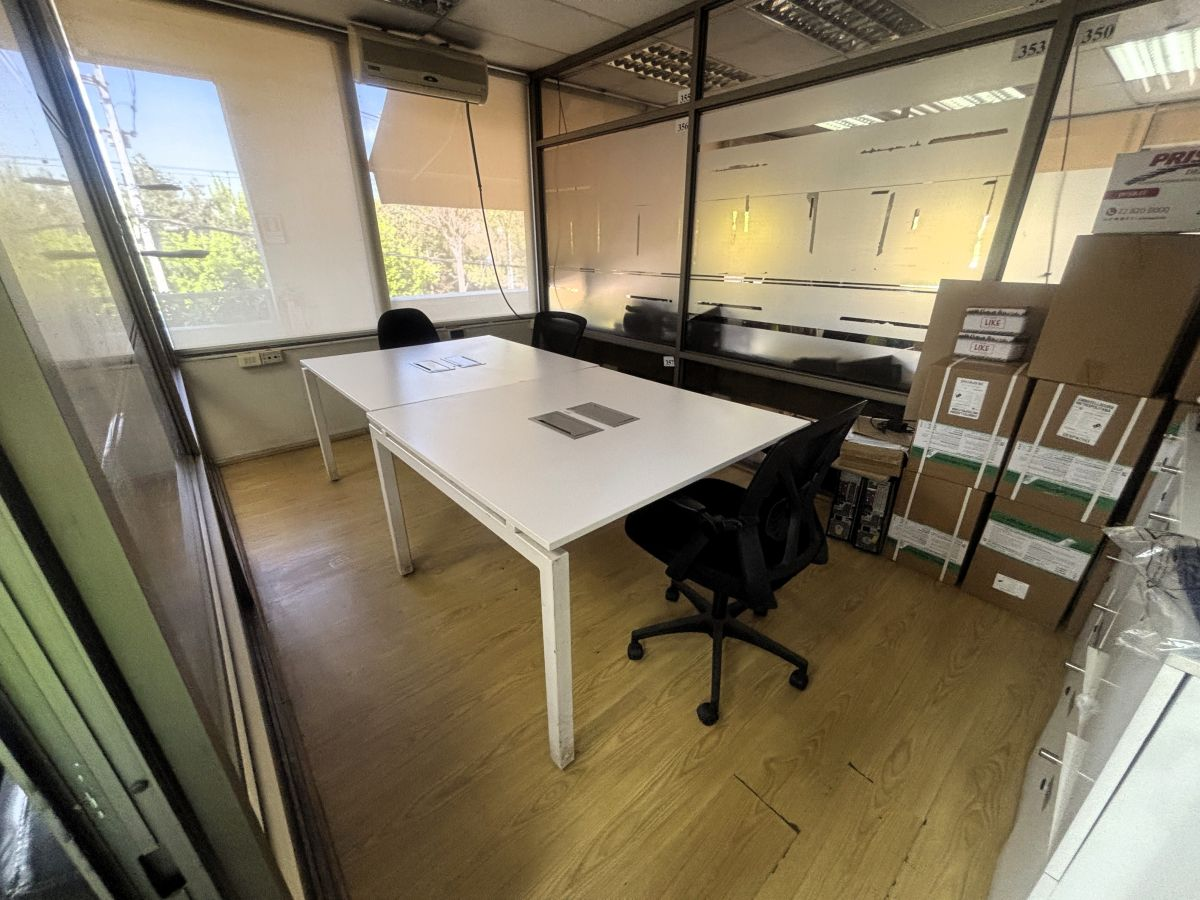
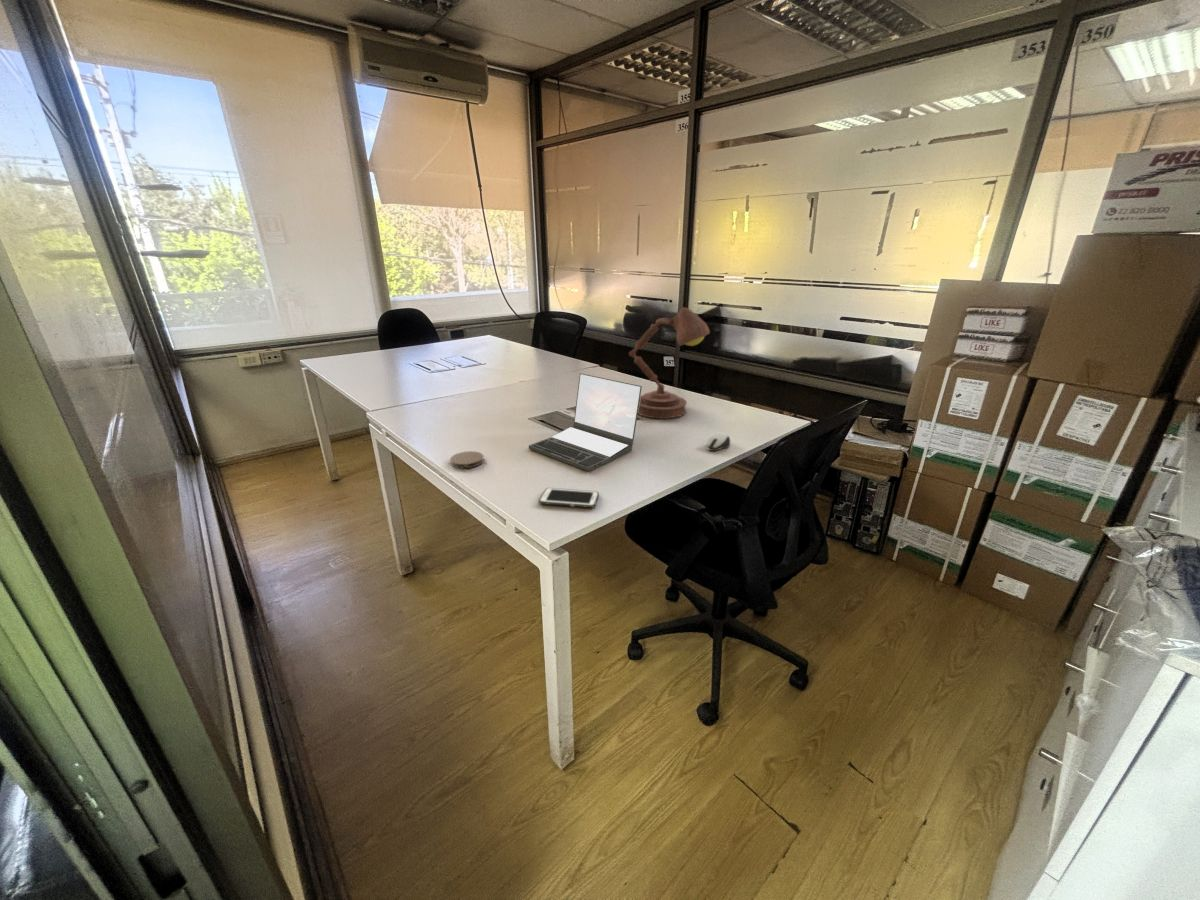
+ coaster (467, 459)
+ cell phone (569, 497)
+ desk lamp (654, 373)
+ computer mouse (719, 440)
+ laptop (584, 417)
